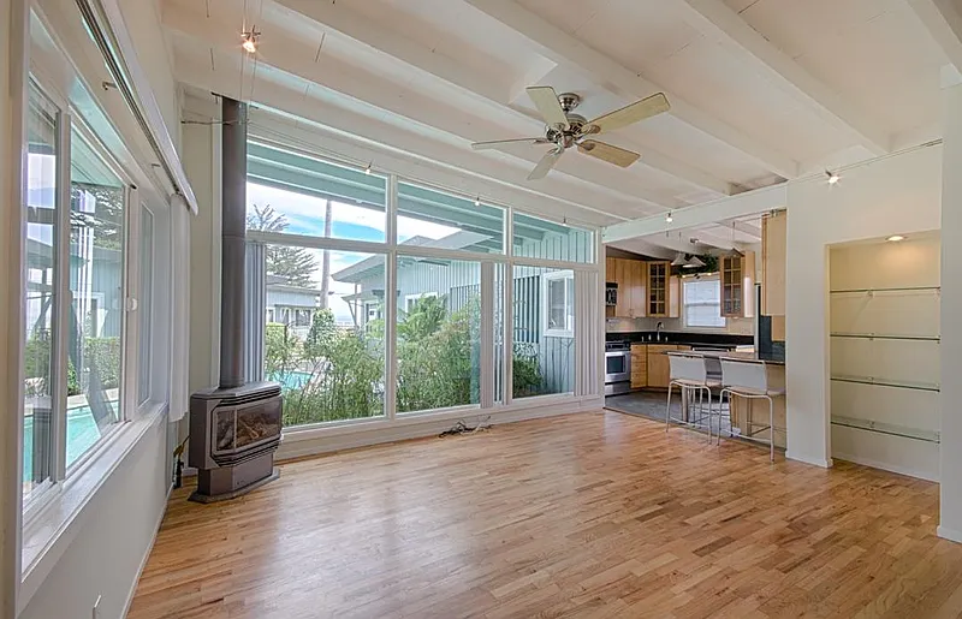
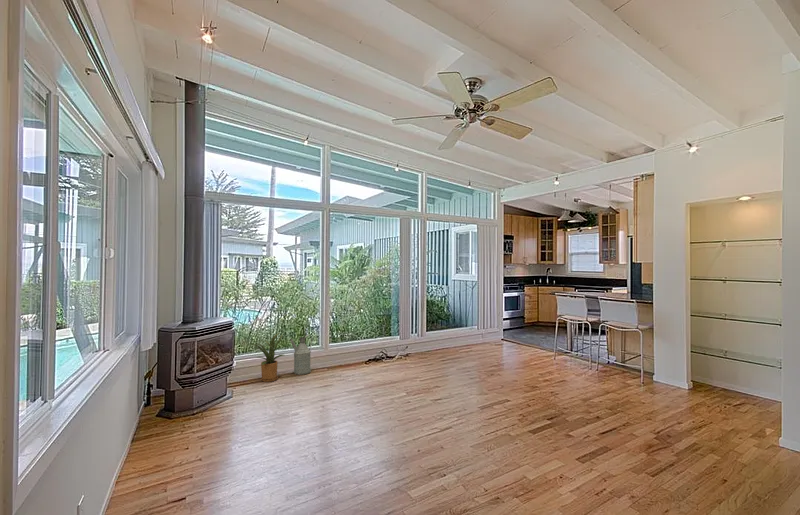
+ watering can (301, 354)
+ house plant (267, 356)
